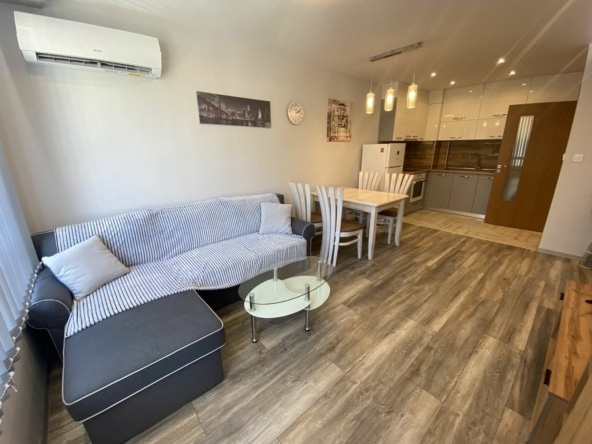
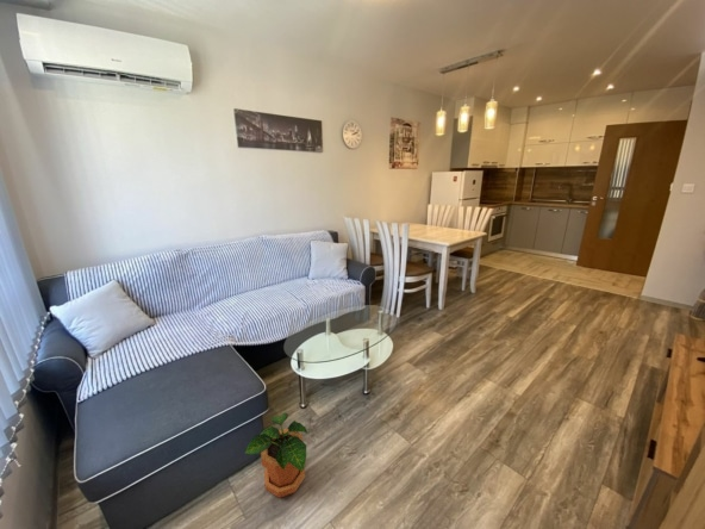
+ potted plant (282, 460)
